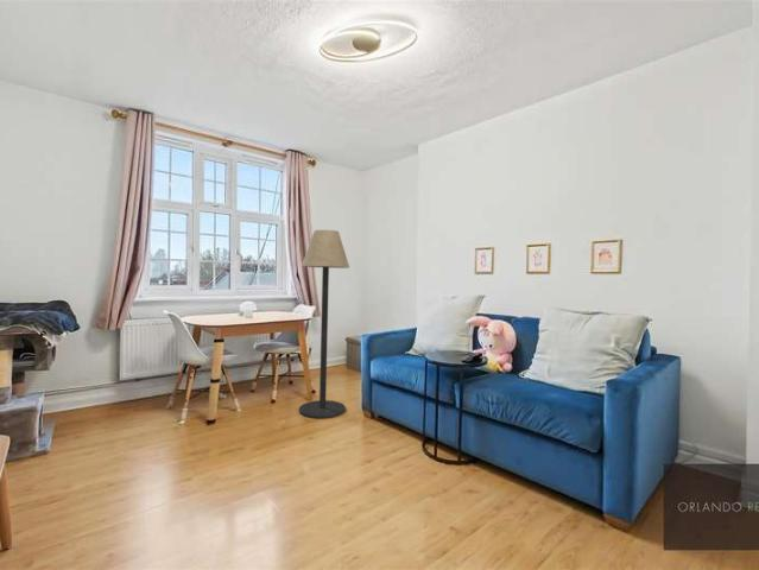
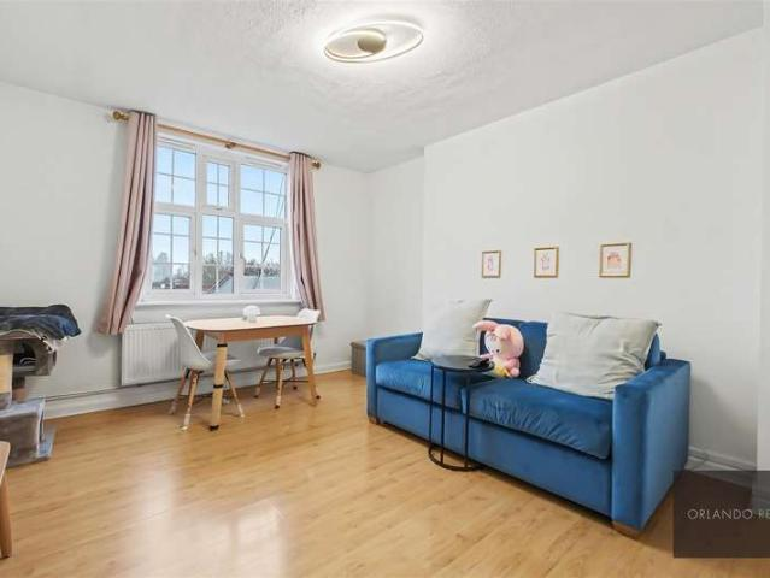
- floor lamp (324, 321)
